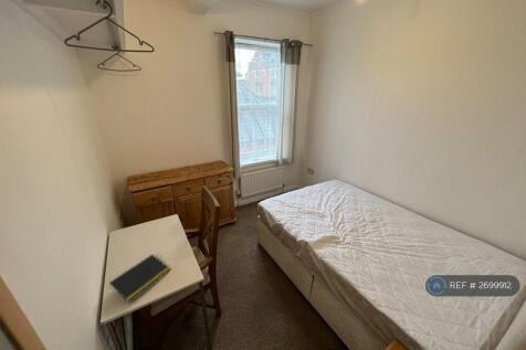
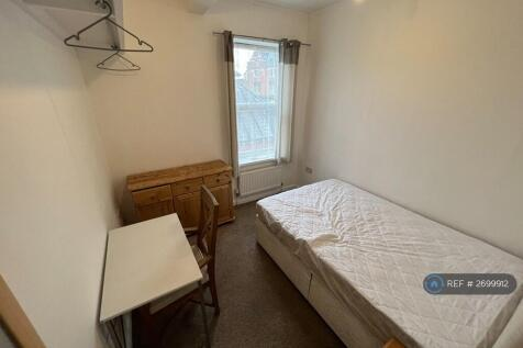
- notepad (141, 276)
